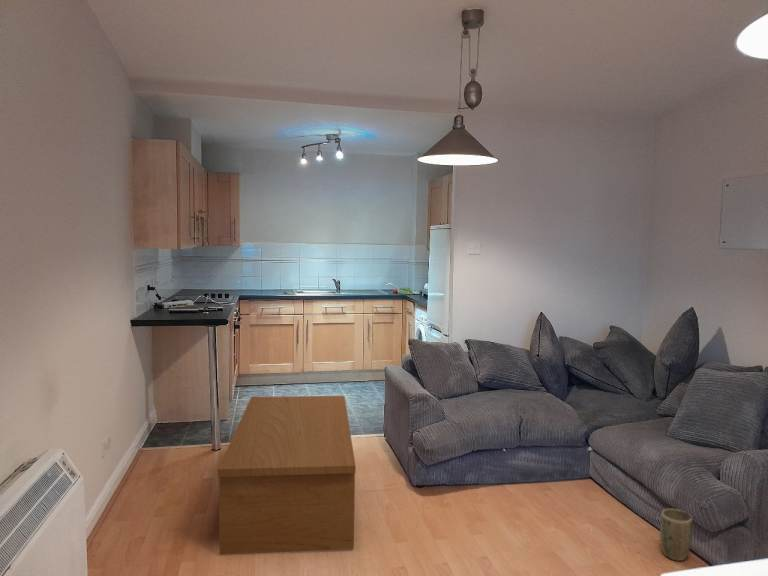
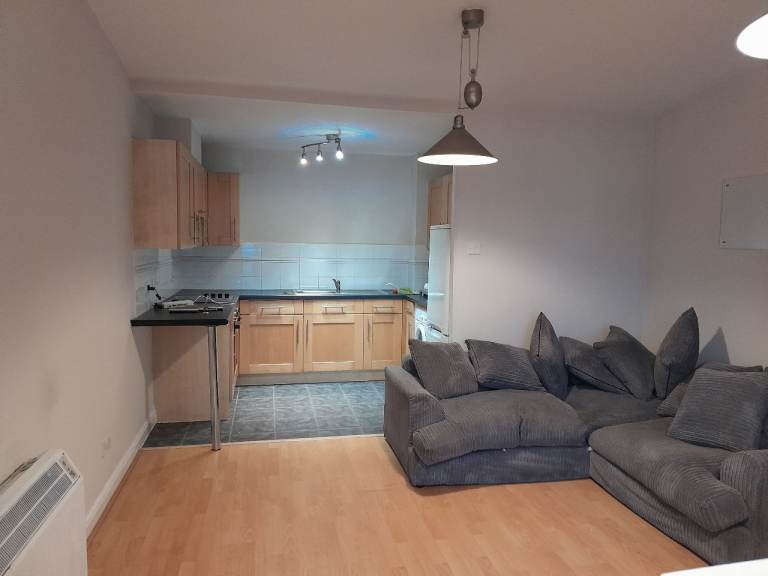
- plant pot (675, 535)
- coffee table (293, 461)
